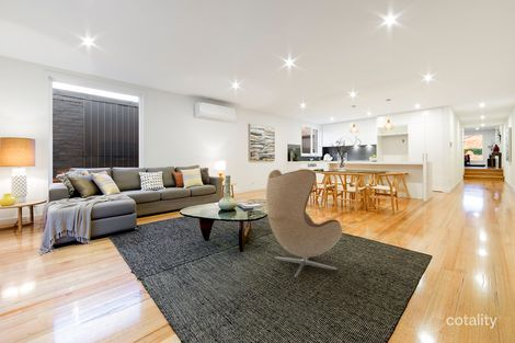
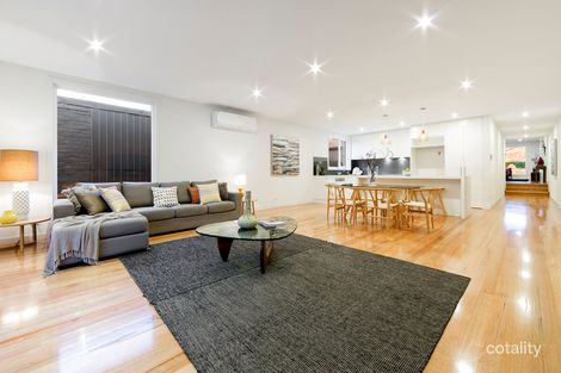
- armchair (300, 217)
